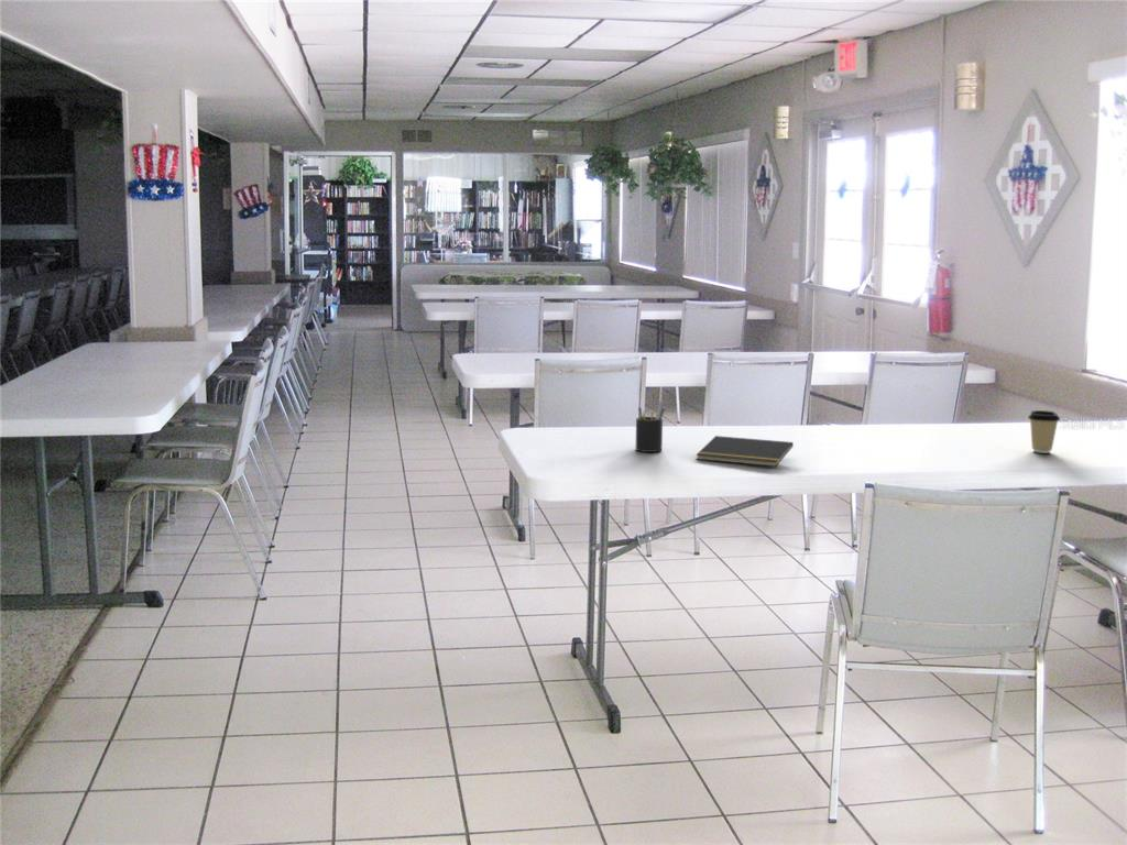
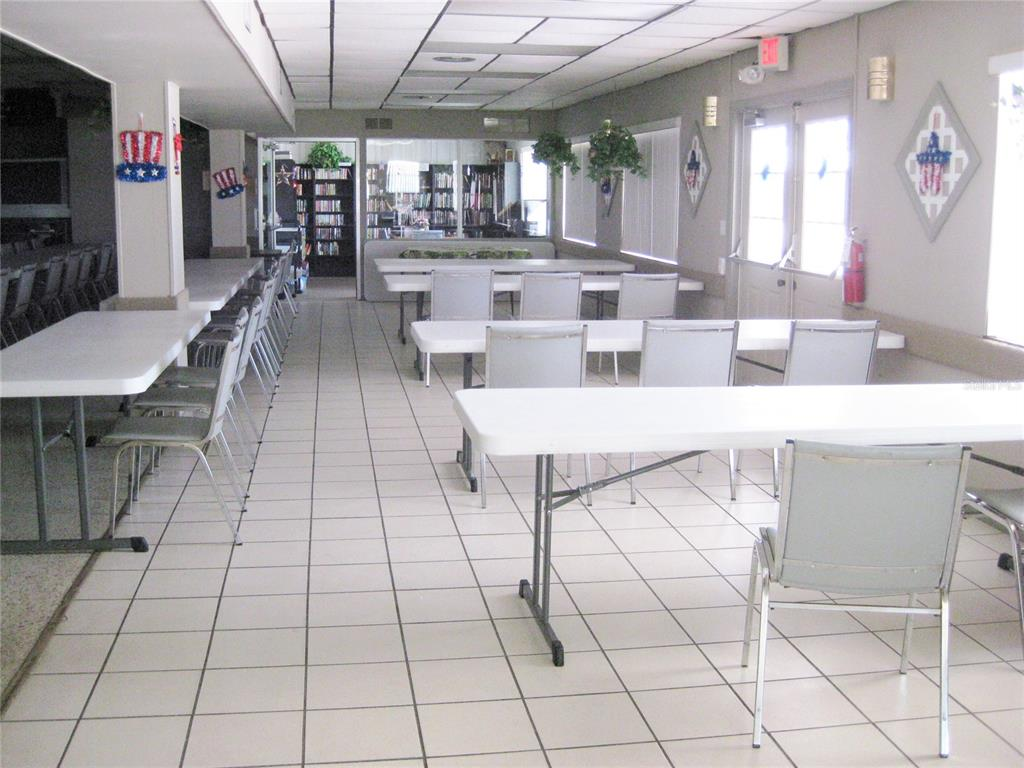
- coffee cup (1042, 431)
- notepad (744, 450)
- pen holder (650, 424)
